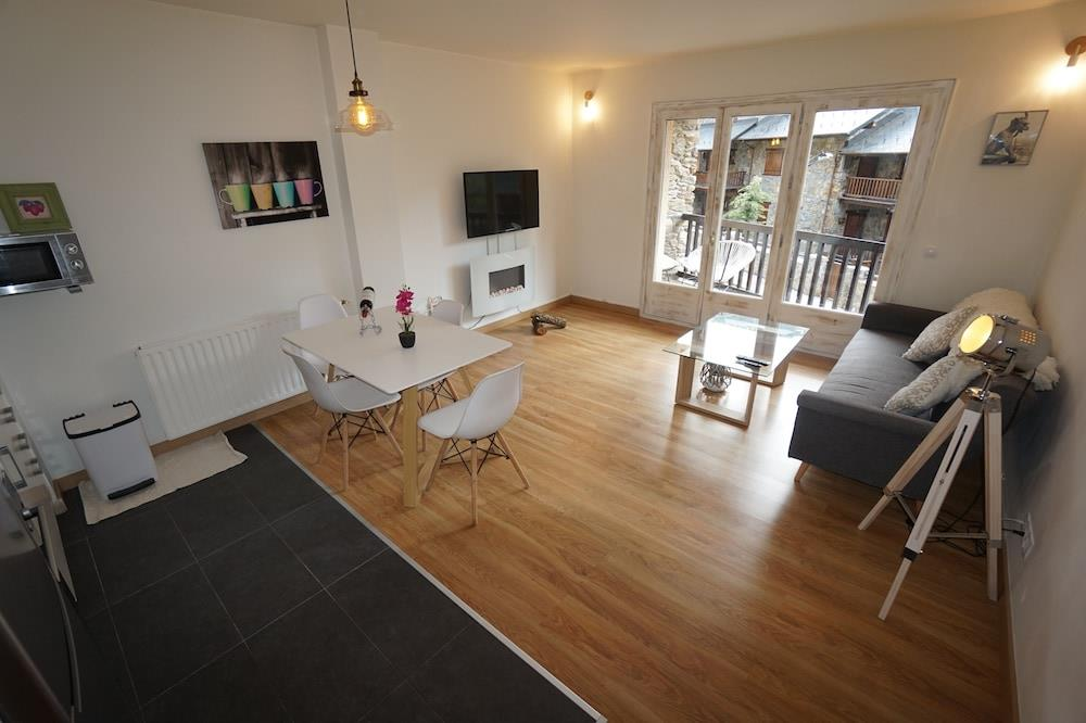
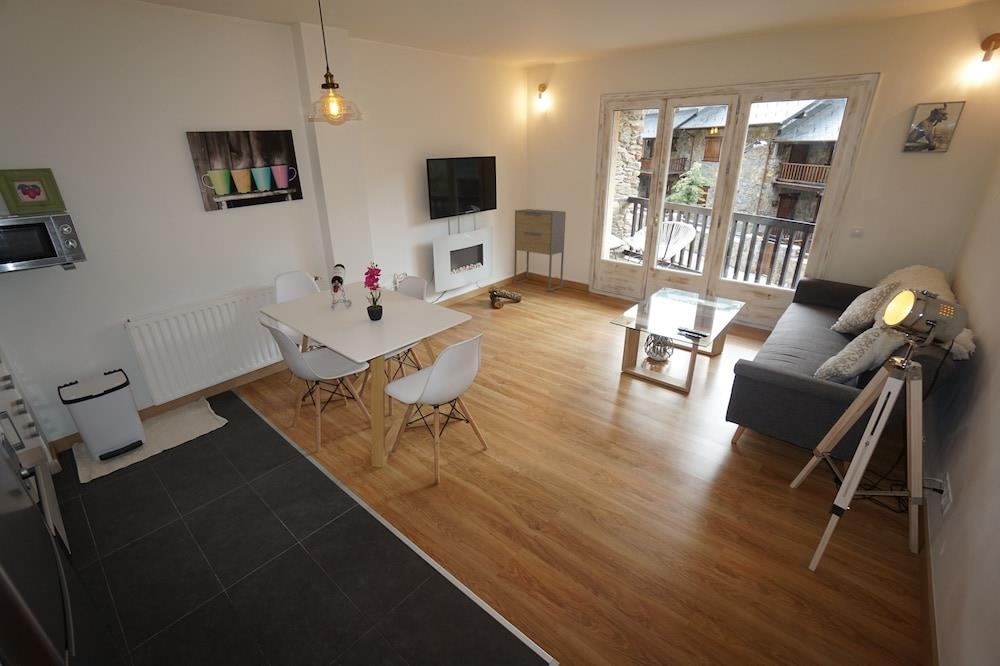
+ cabinet (538, 249)
